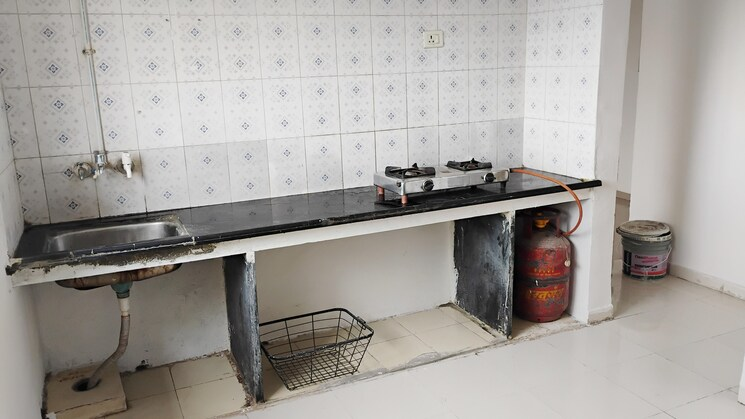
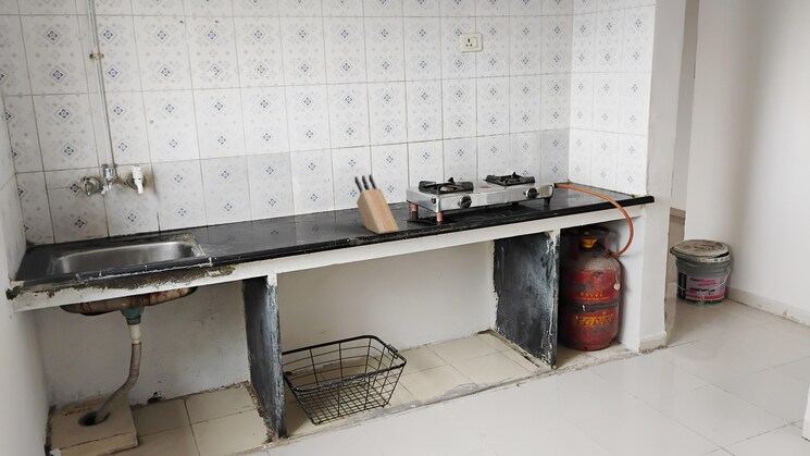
+ knife block (374, 202)
